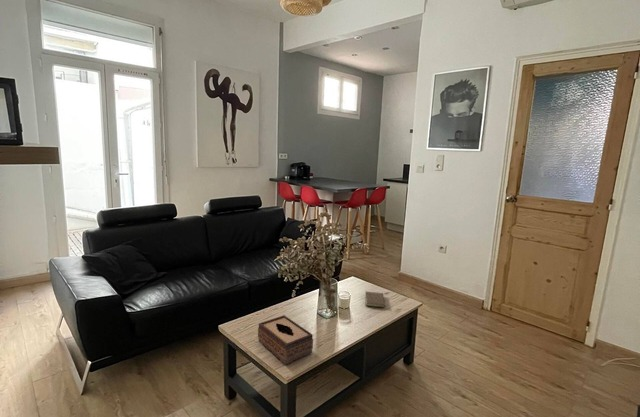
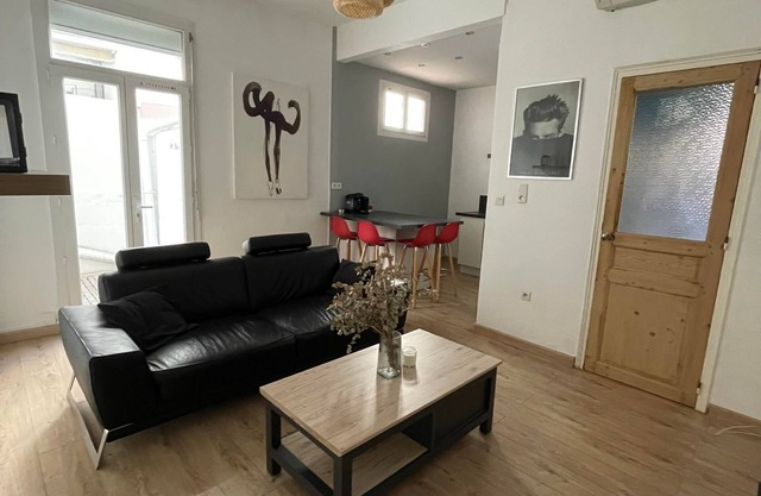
- tissue box (284, 338)
- book (377, 299)
